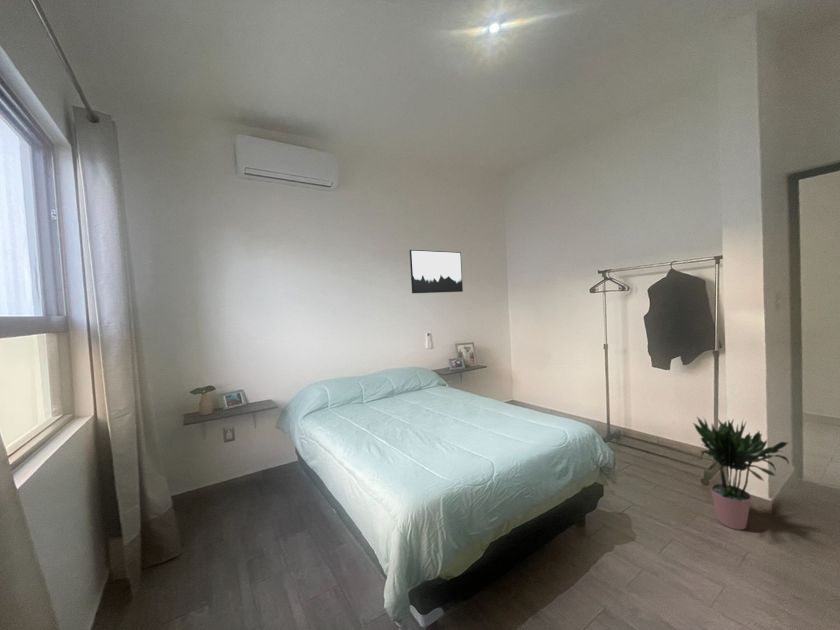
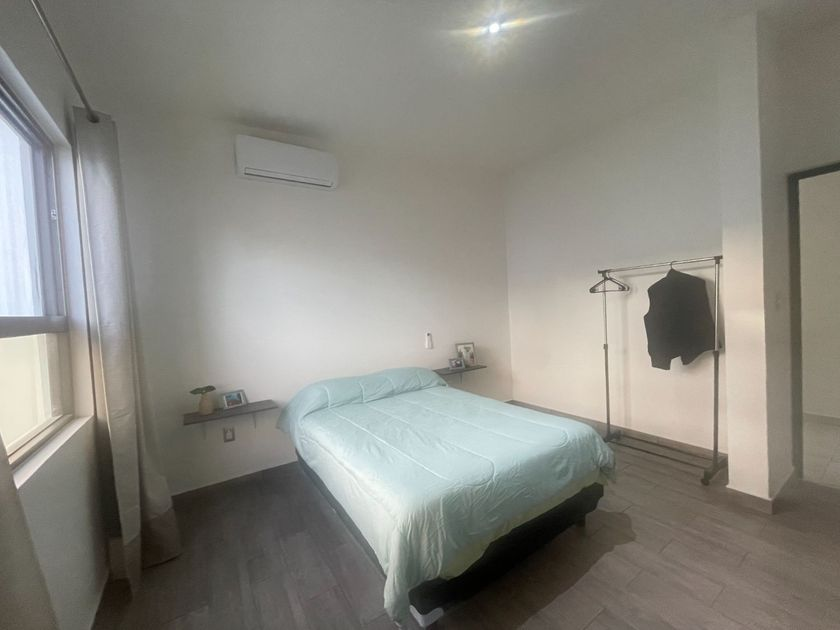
- wall art (437, 271)
- potted plant (740, 475)
